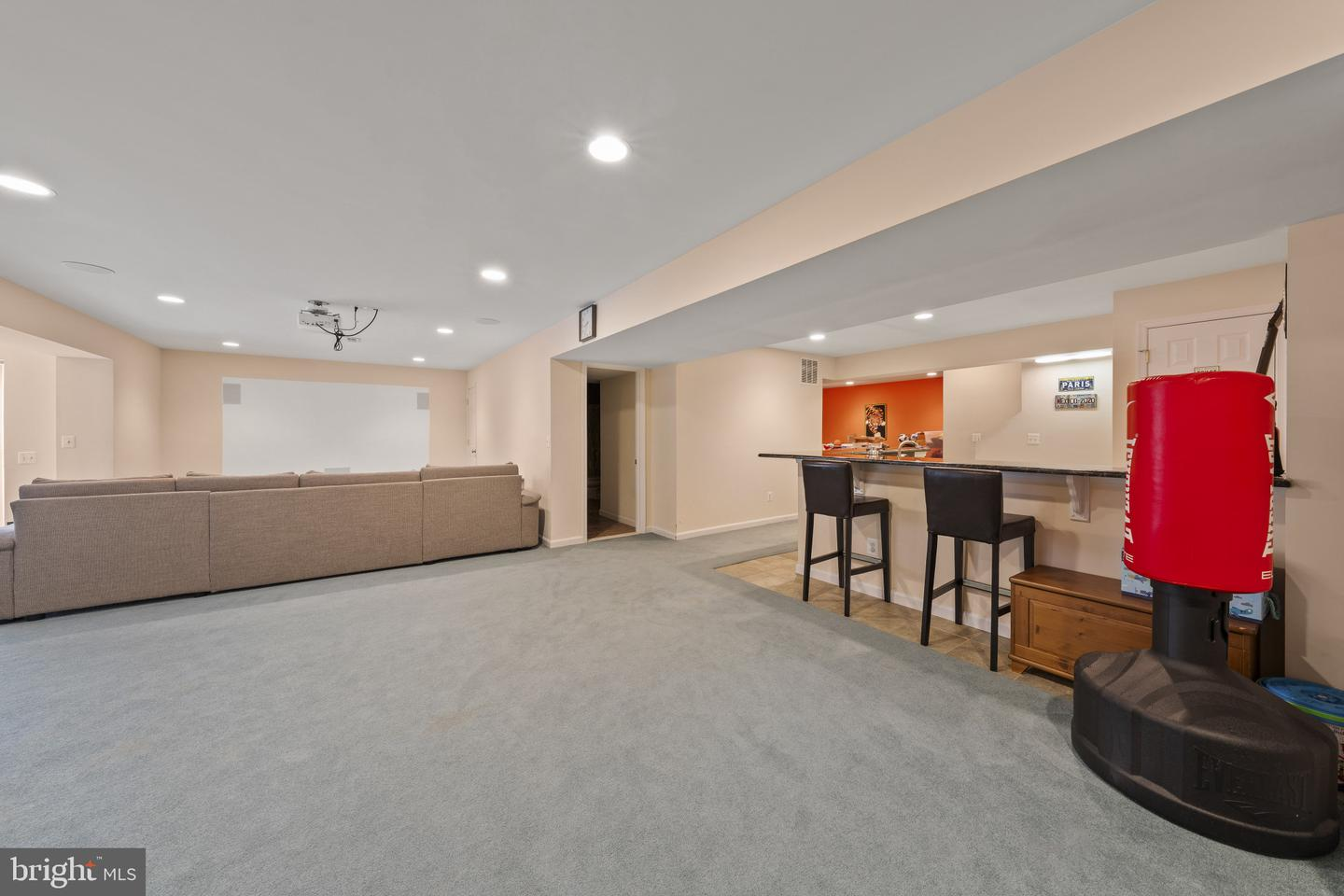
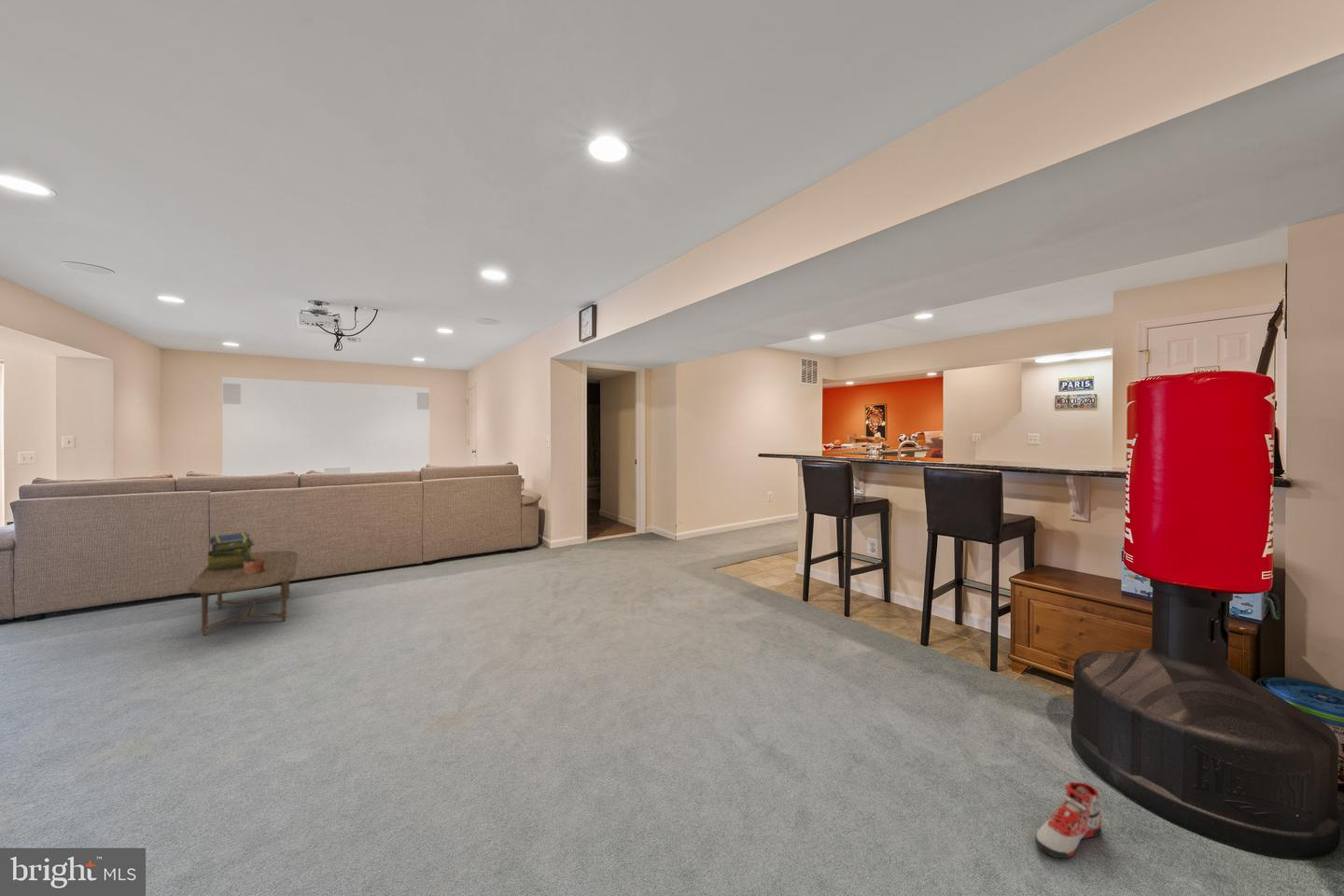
+ sneaker (1068, 815)
+ stack of books (231, 550)
+ coffee table (250, 588)
+ potted plant (248, 552)
